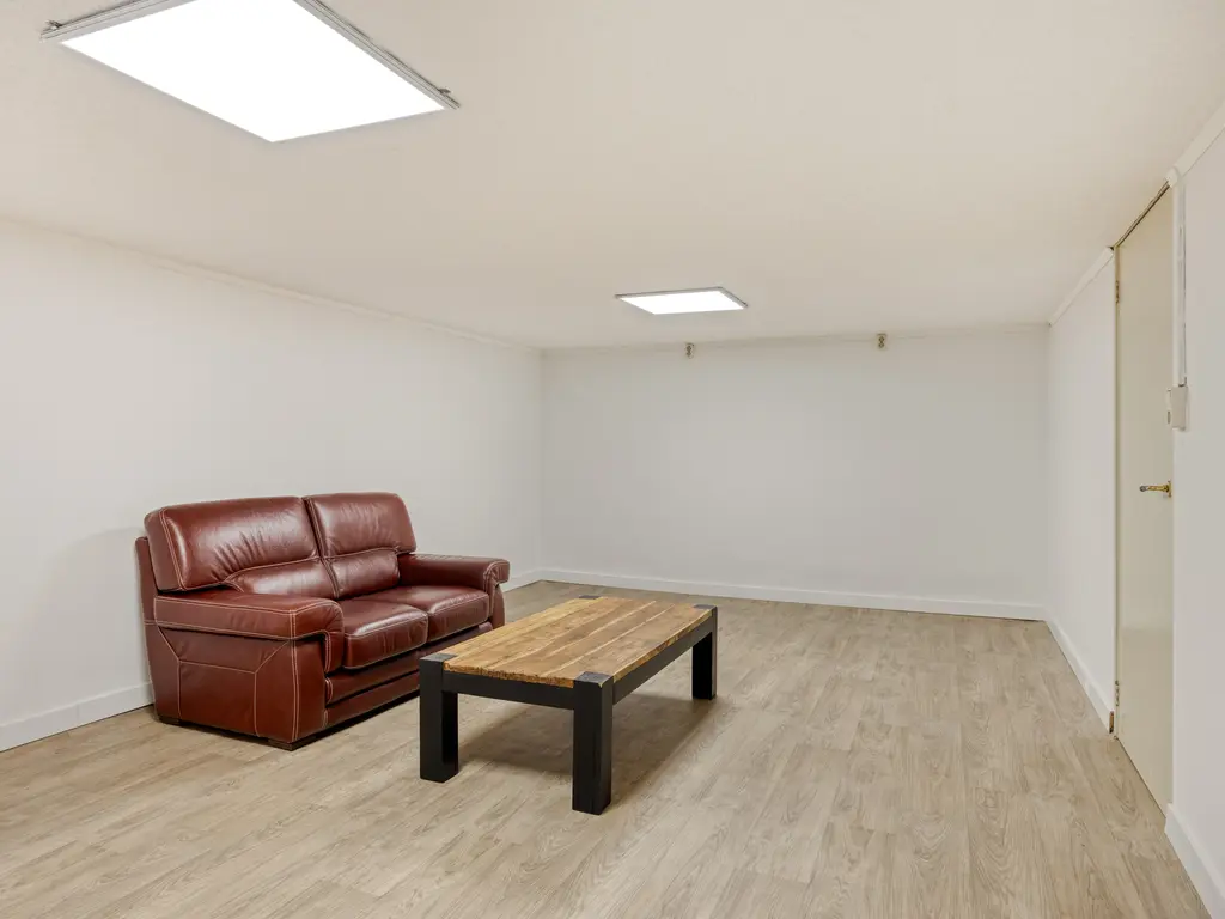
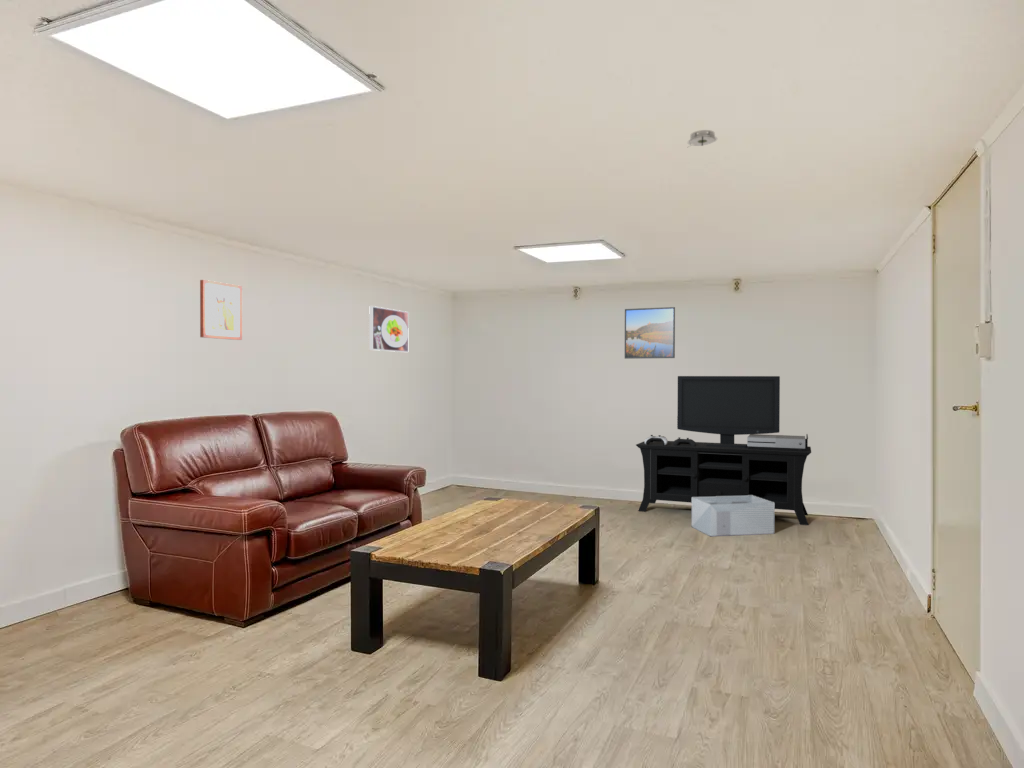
+ wall art (221, 310)
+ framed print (649, 333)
+ media console (722, 444)
+ smoke detector (701, 138)
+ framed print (389, 330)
+ speaker (732, 515)
